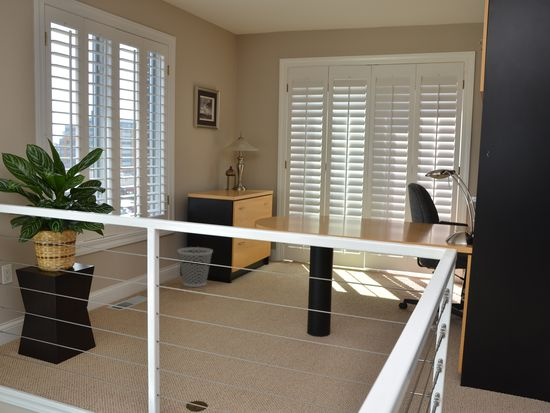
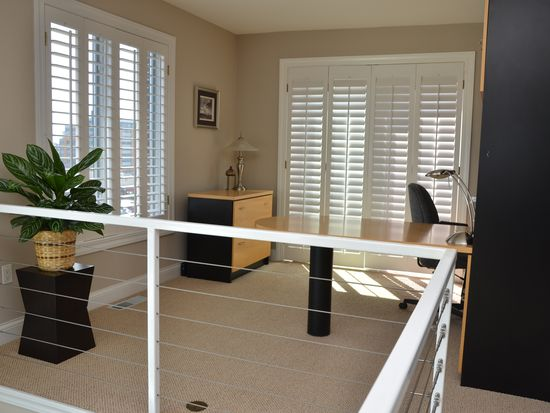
- wastebasket (194, 267)
